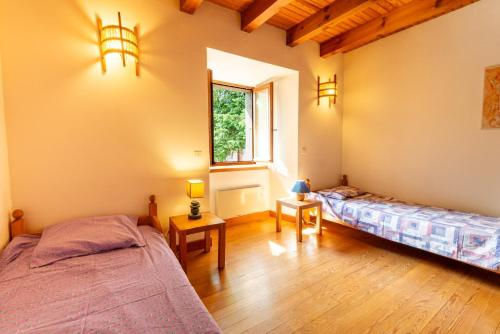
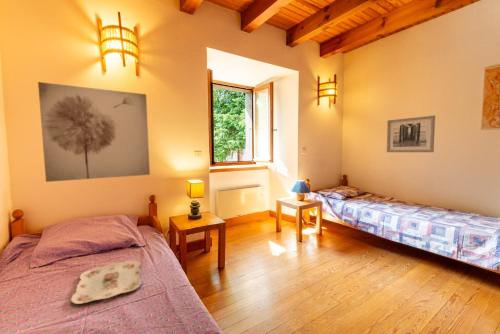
+ wall art (409, 135)
+ wall art (100, 134)
+ serving tray (110, 279)
